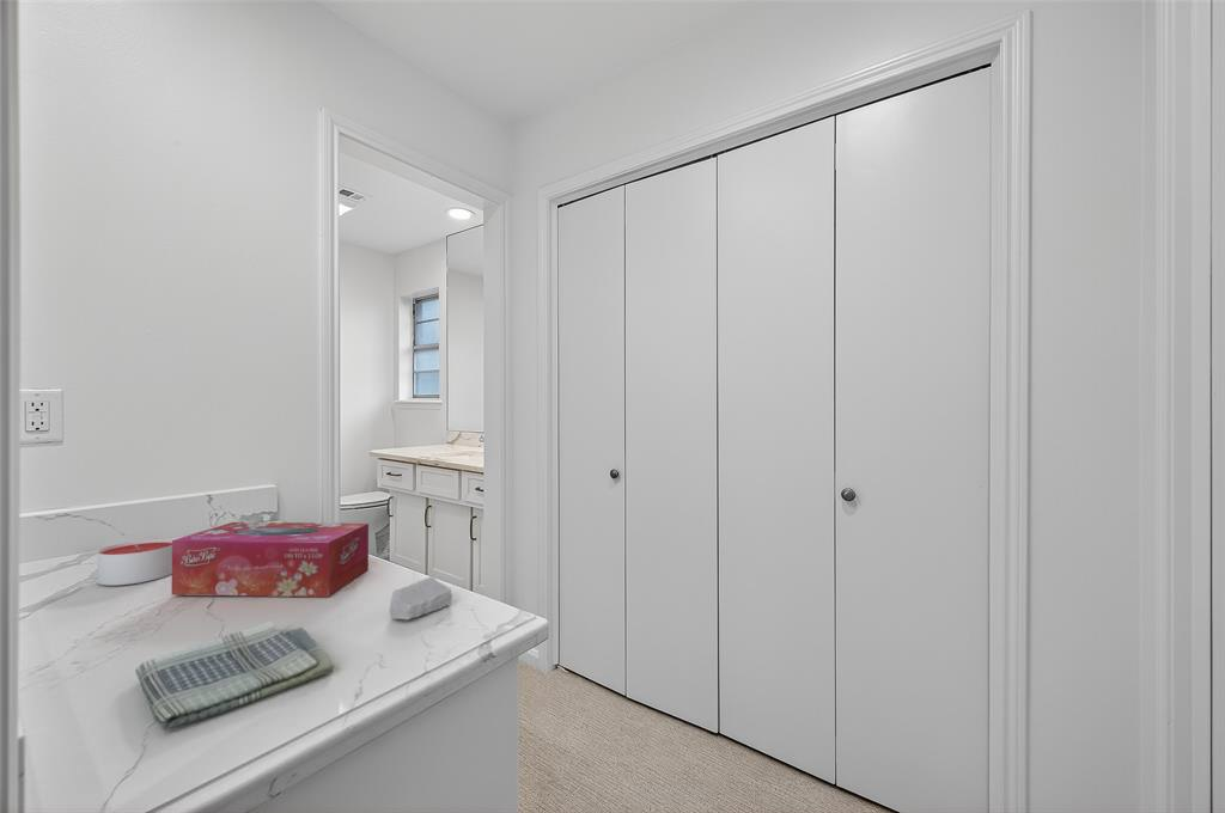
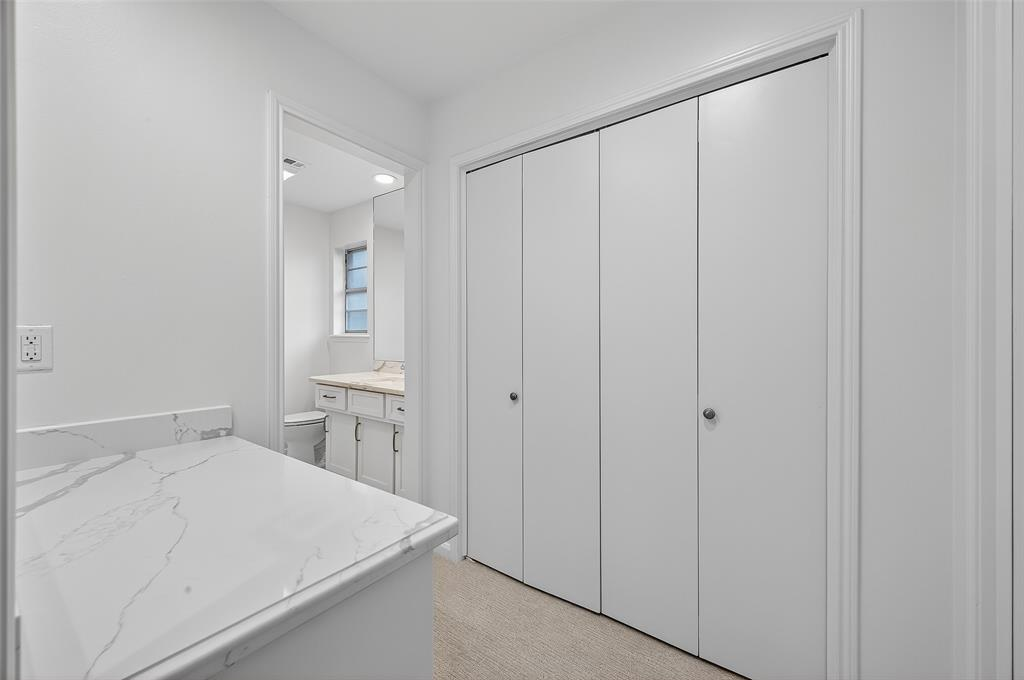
- dish towel (238, 664)
- soap bar (419, 598)
- candle (138, 560)
- tissue box (276, 556)
